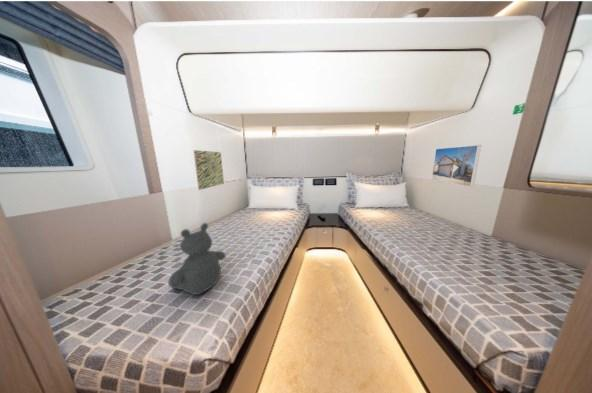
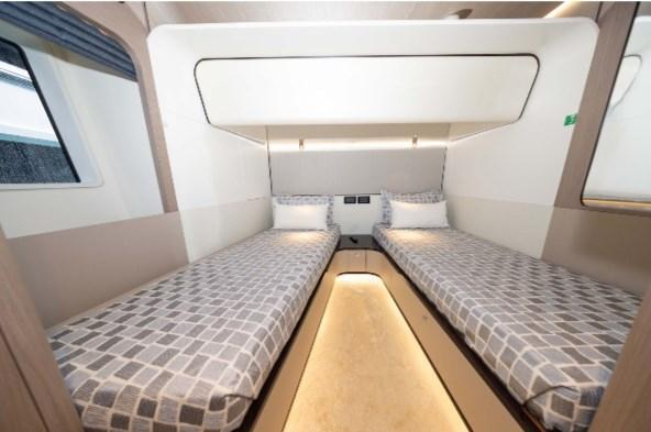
- wall art (210, 169)
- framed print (452, 165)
- teddy bear (193, 256)
